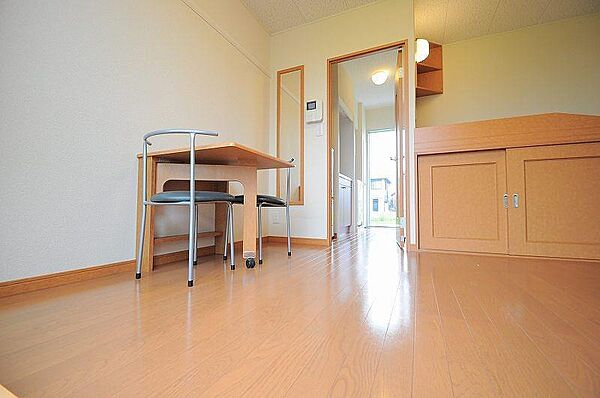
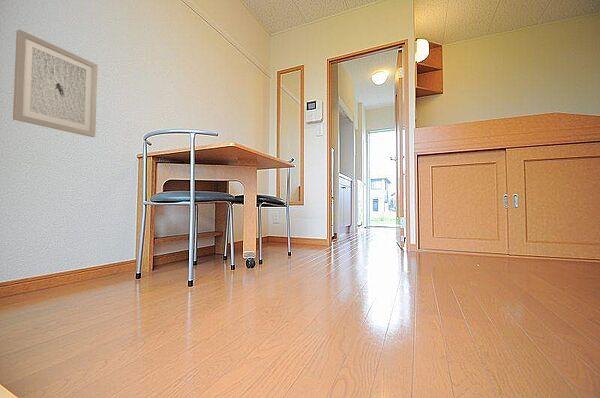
+ wall art (59, 89)
